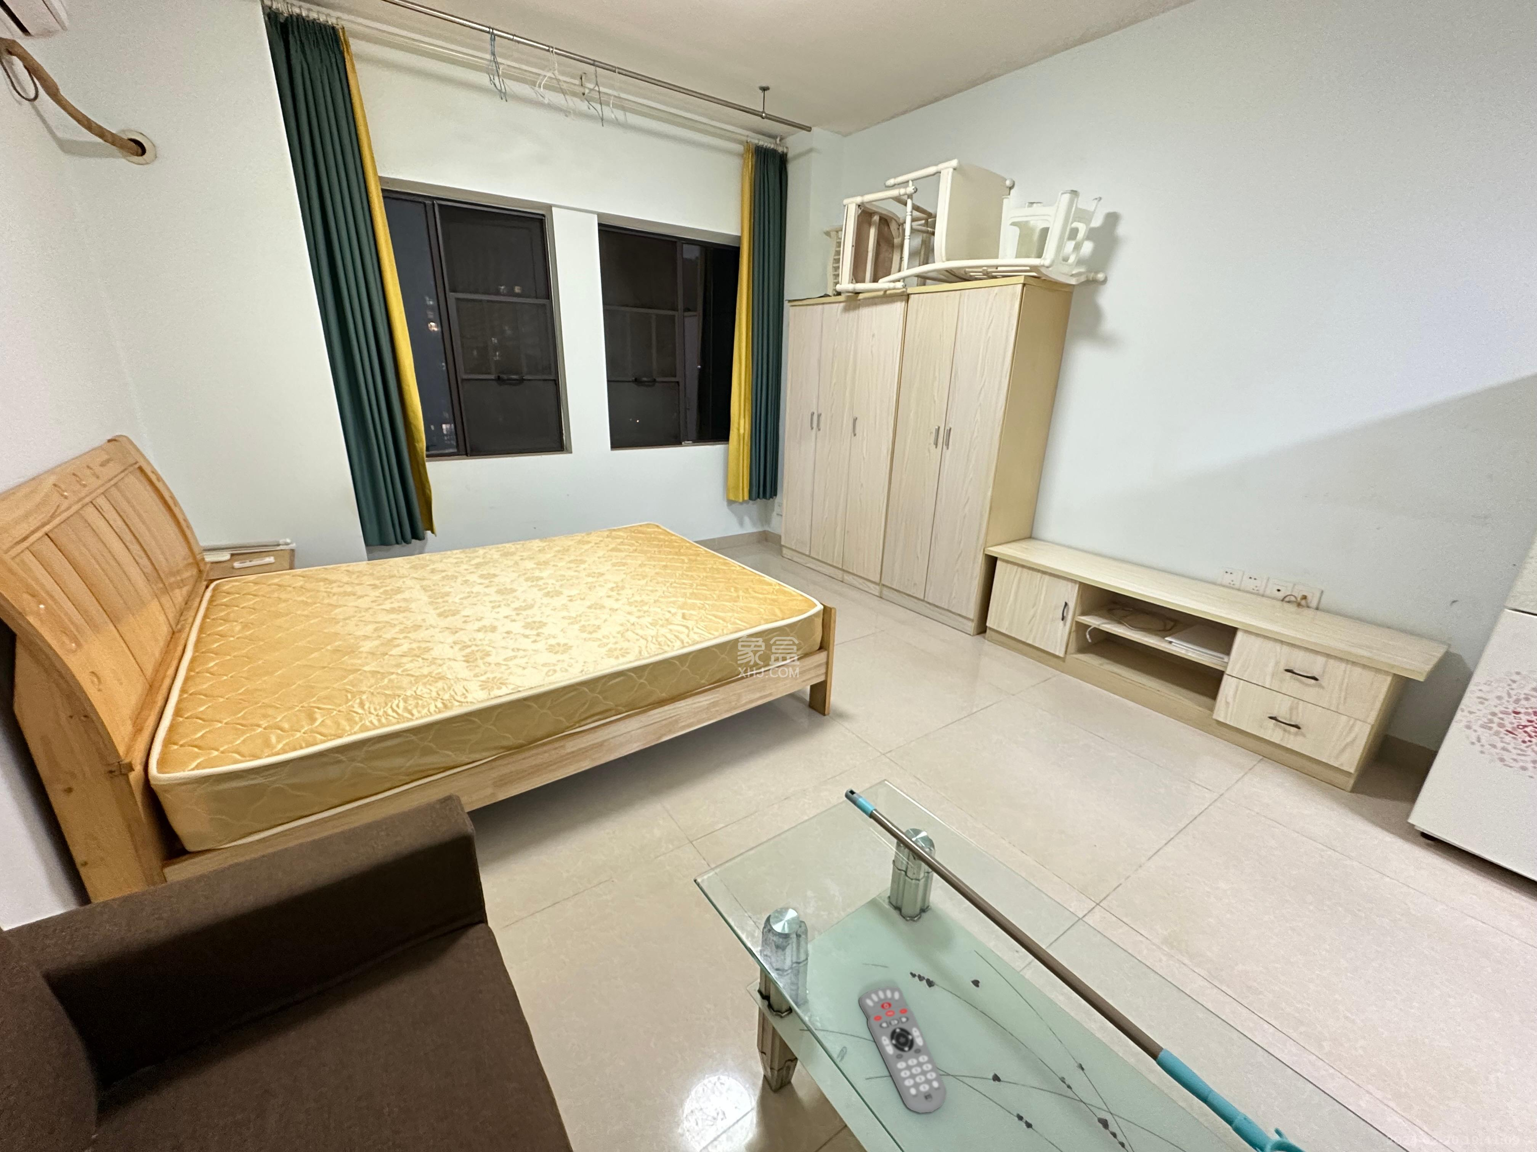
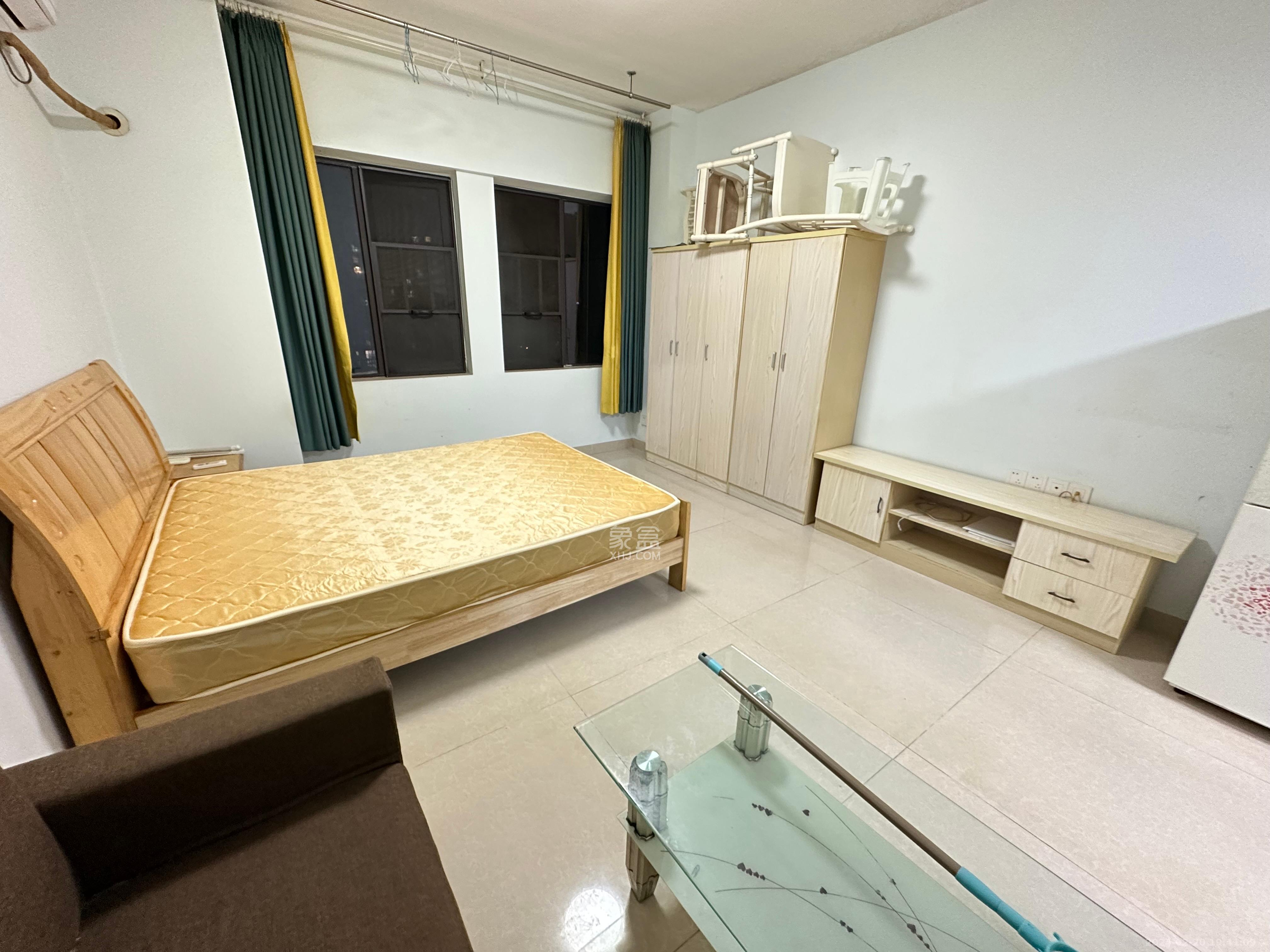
- remote control (902, 1046)
